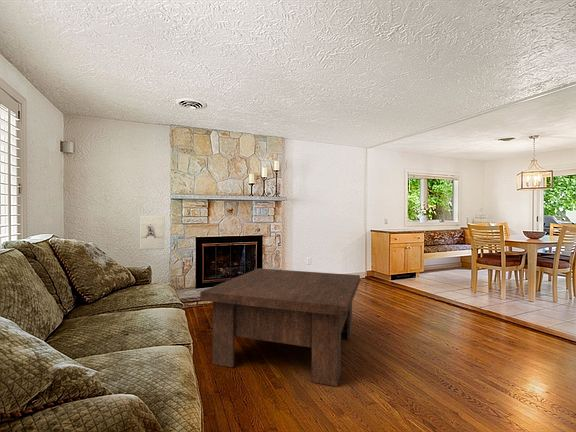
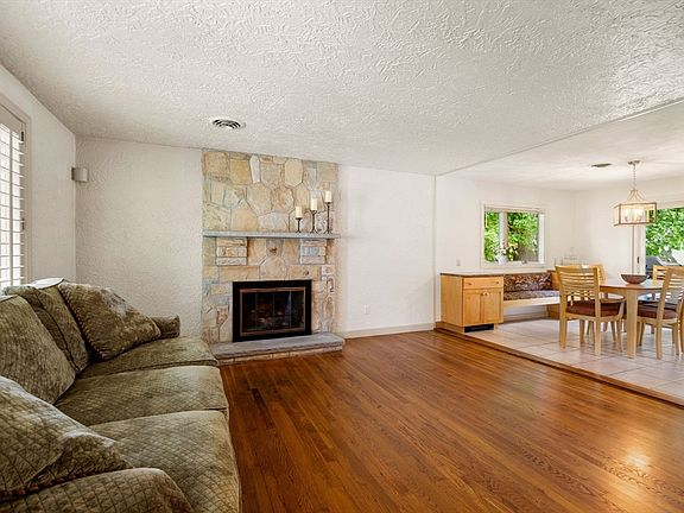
- coffee table (290, 314)
- wall sculpture (152, 232)
